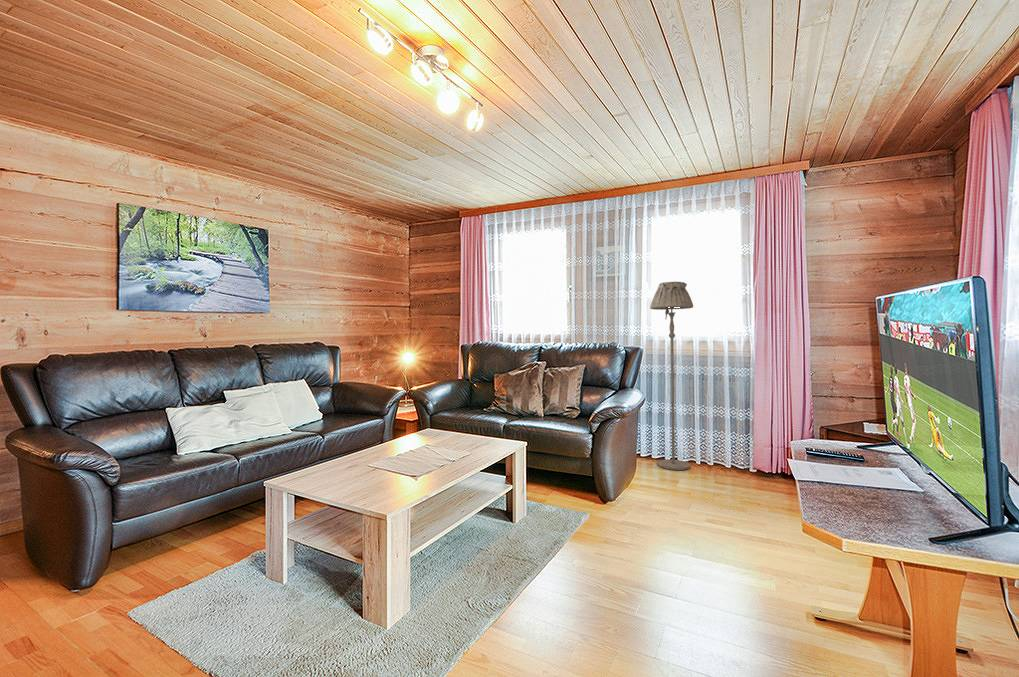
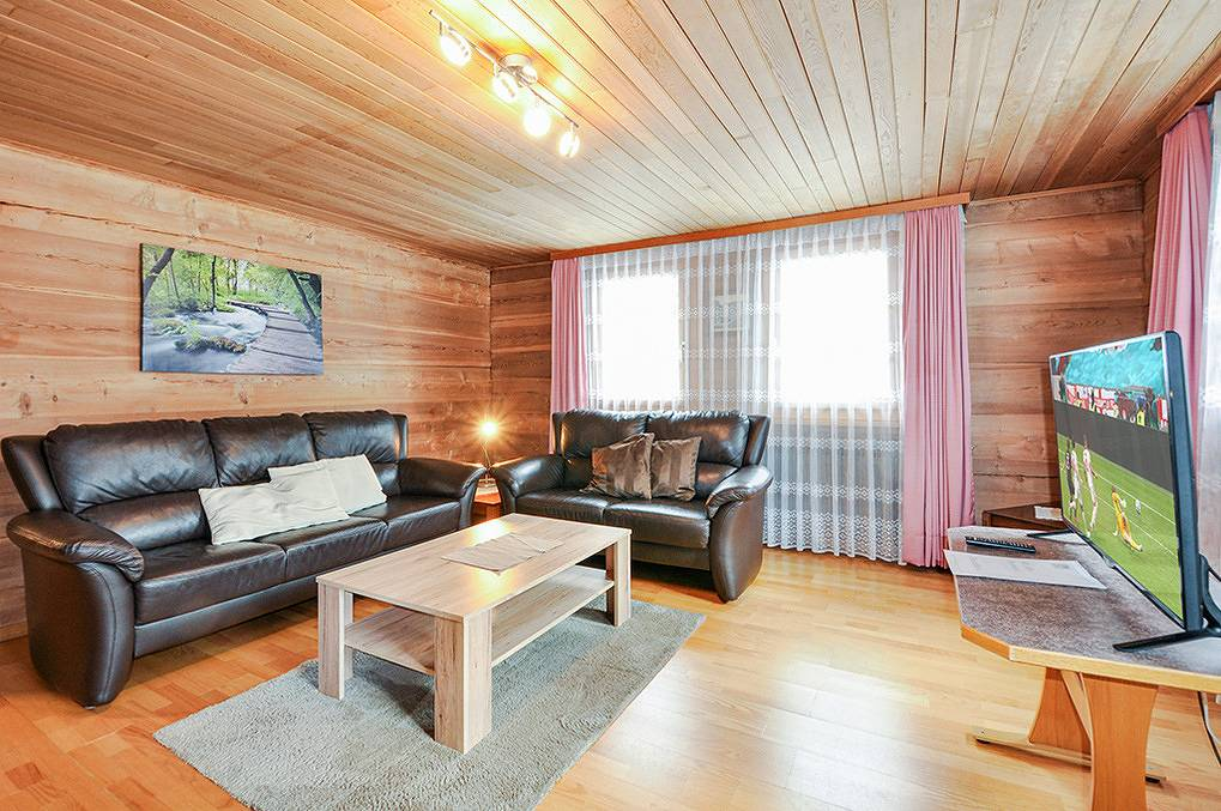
- floor lamp (672, 374)
